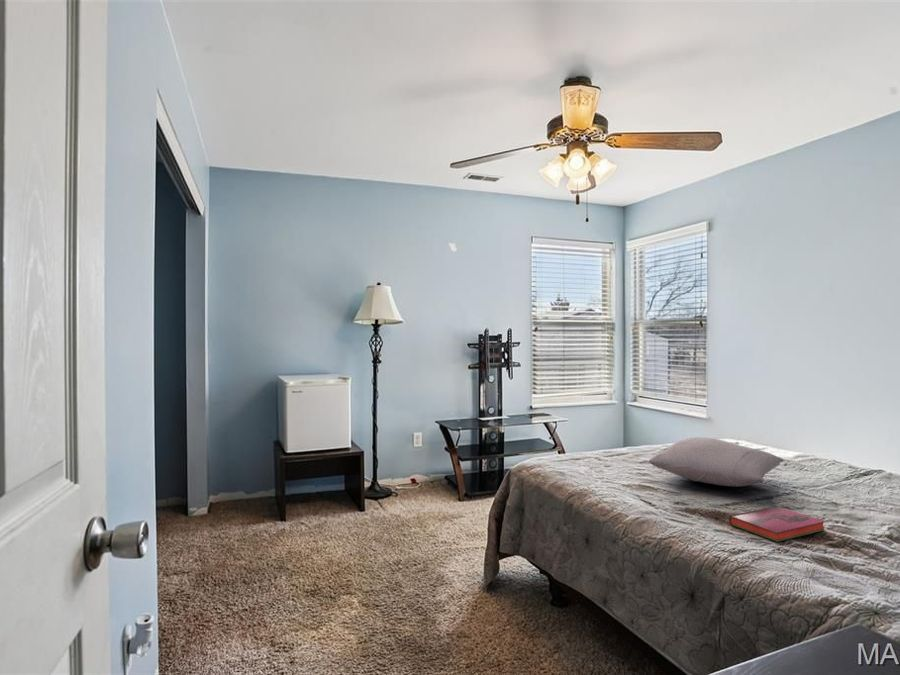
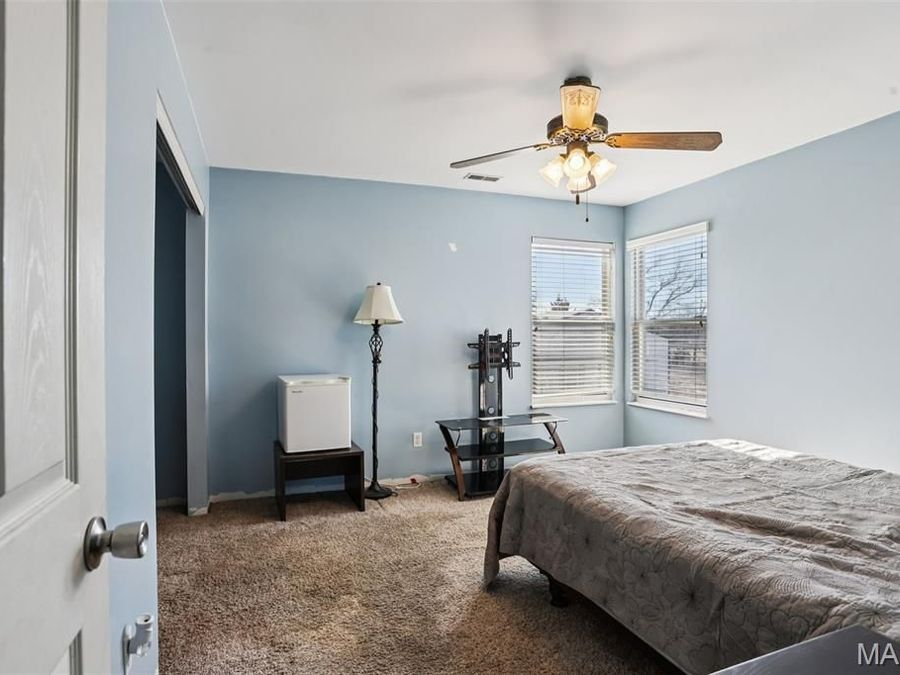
- pillow (717, 462)
- hardback book (776, 522)
